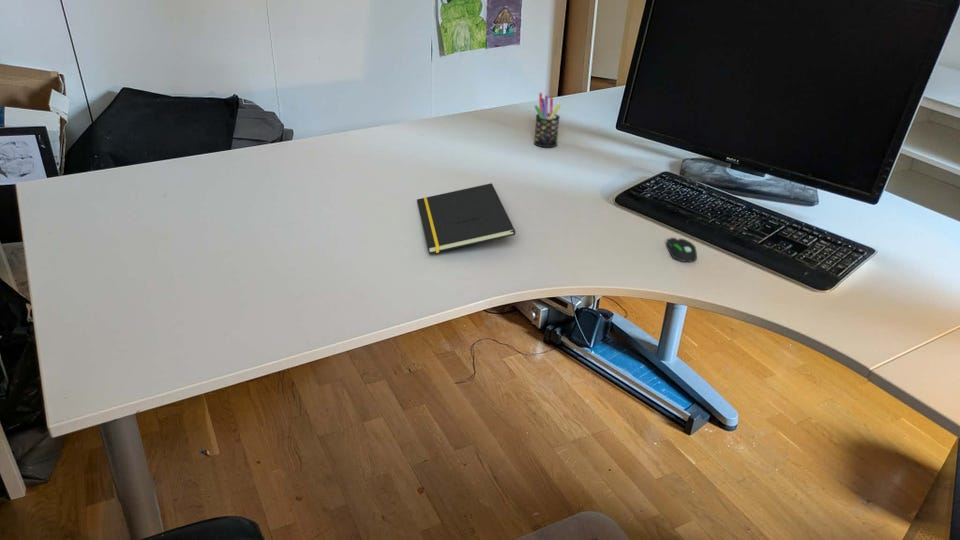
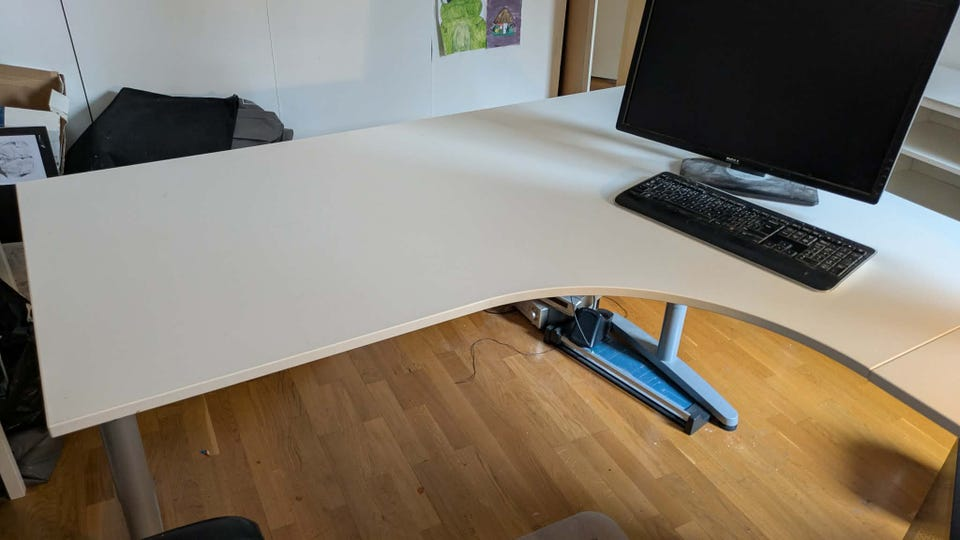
- notepad (462, 216)
- mouse (681, 247)
- pen holder (544, 120)
